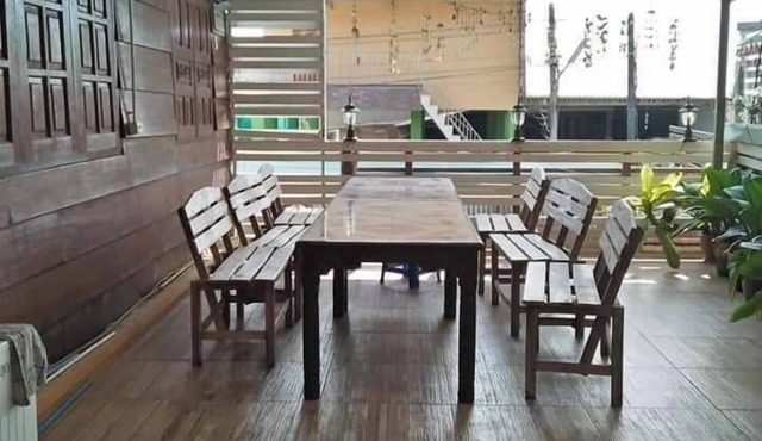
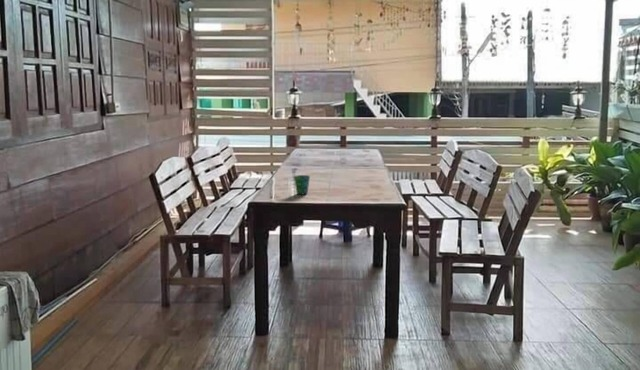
+ cup (302, 184)
